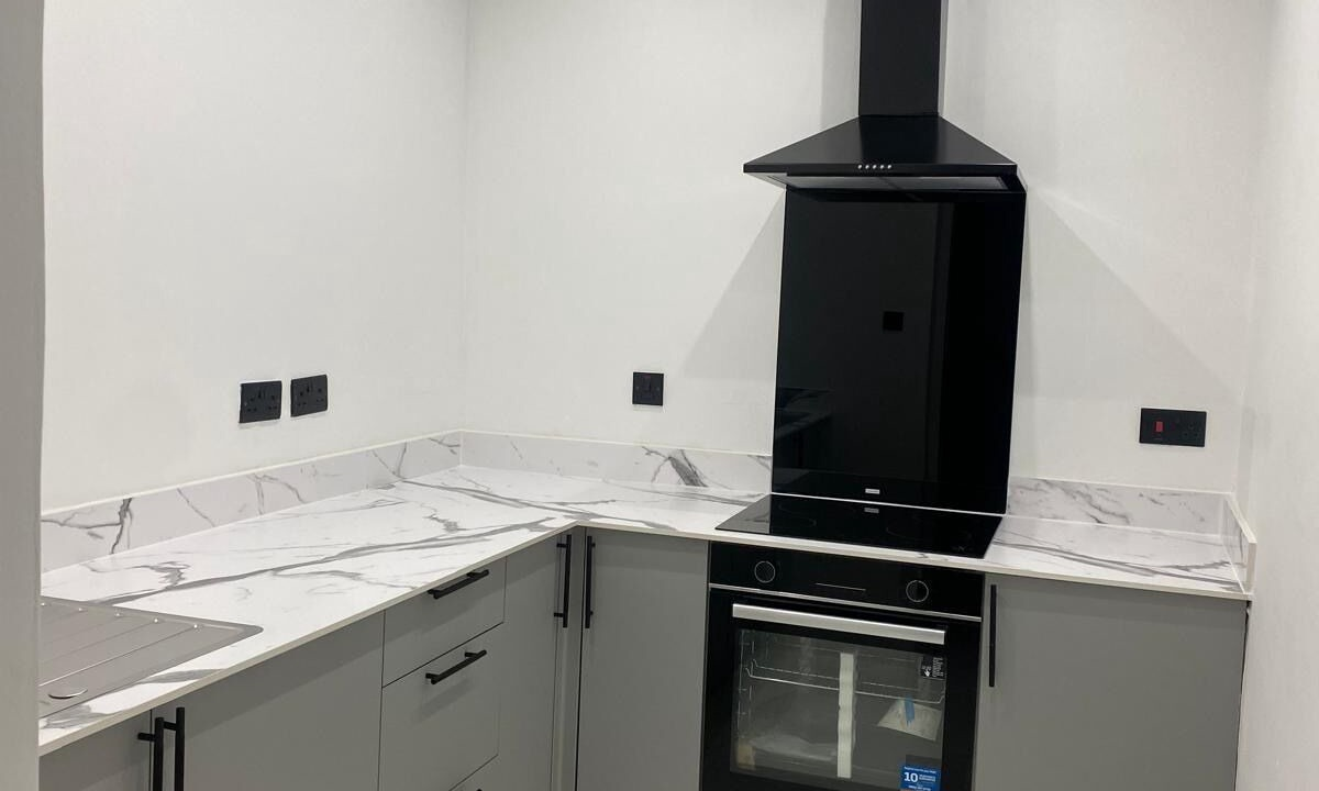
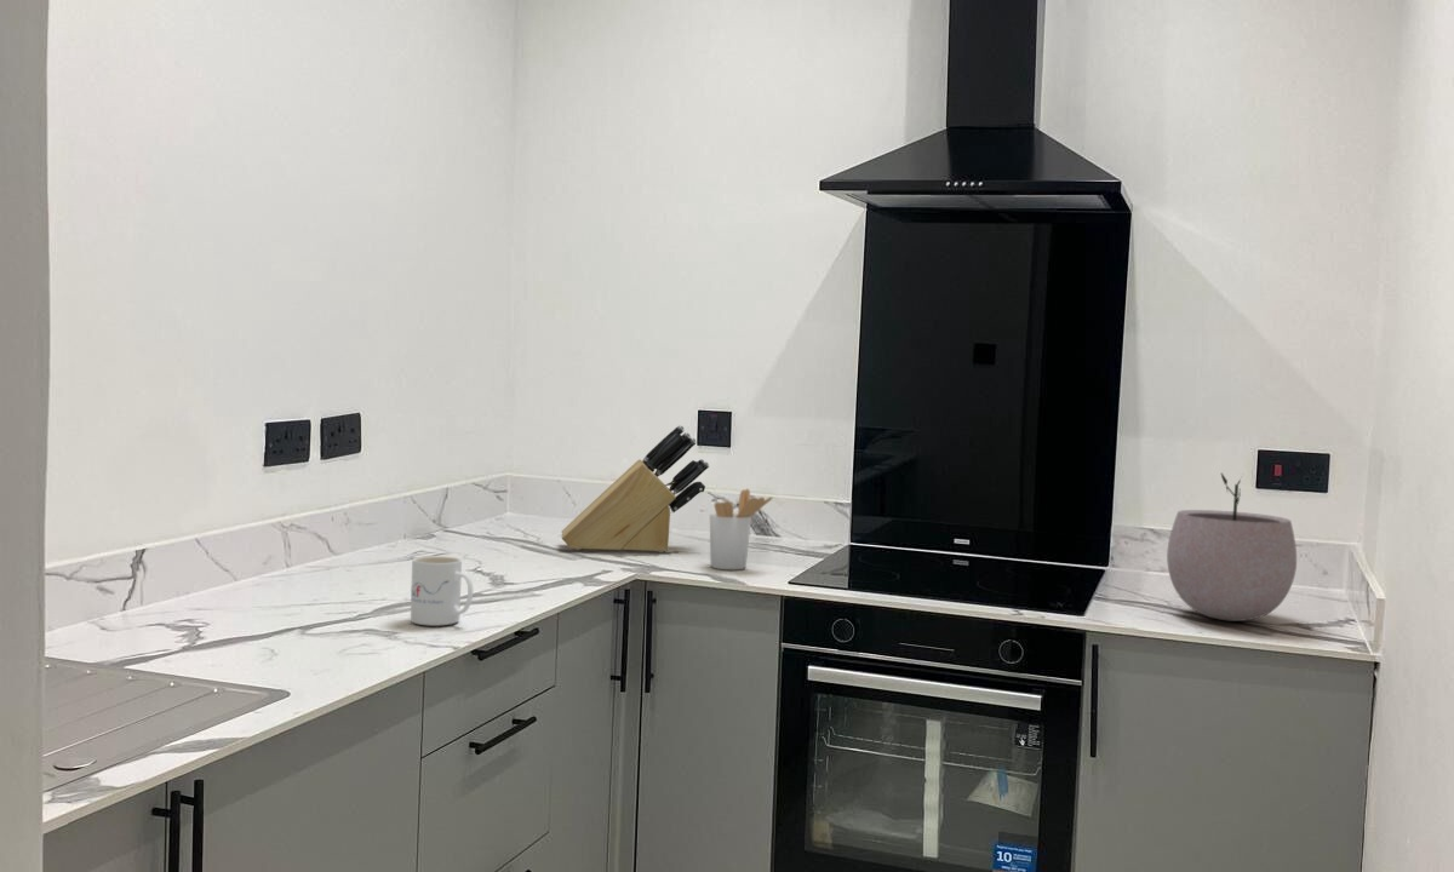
+ mug (443, 591)
+ plant pot (1231, 544)
+ utensil holder (738, 529)
+ knife block (635, 486)
